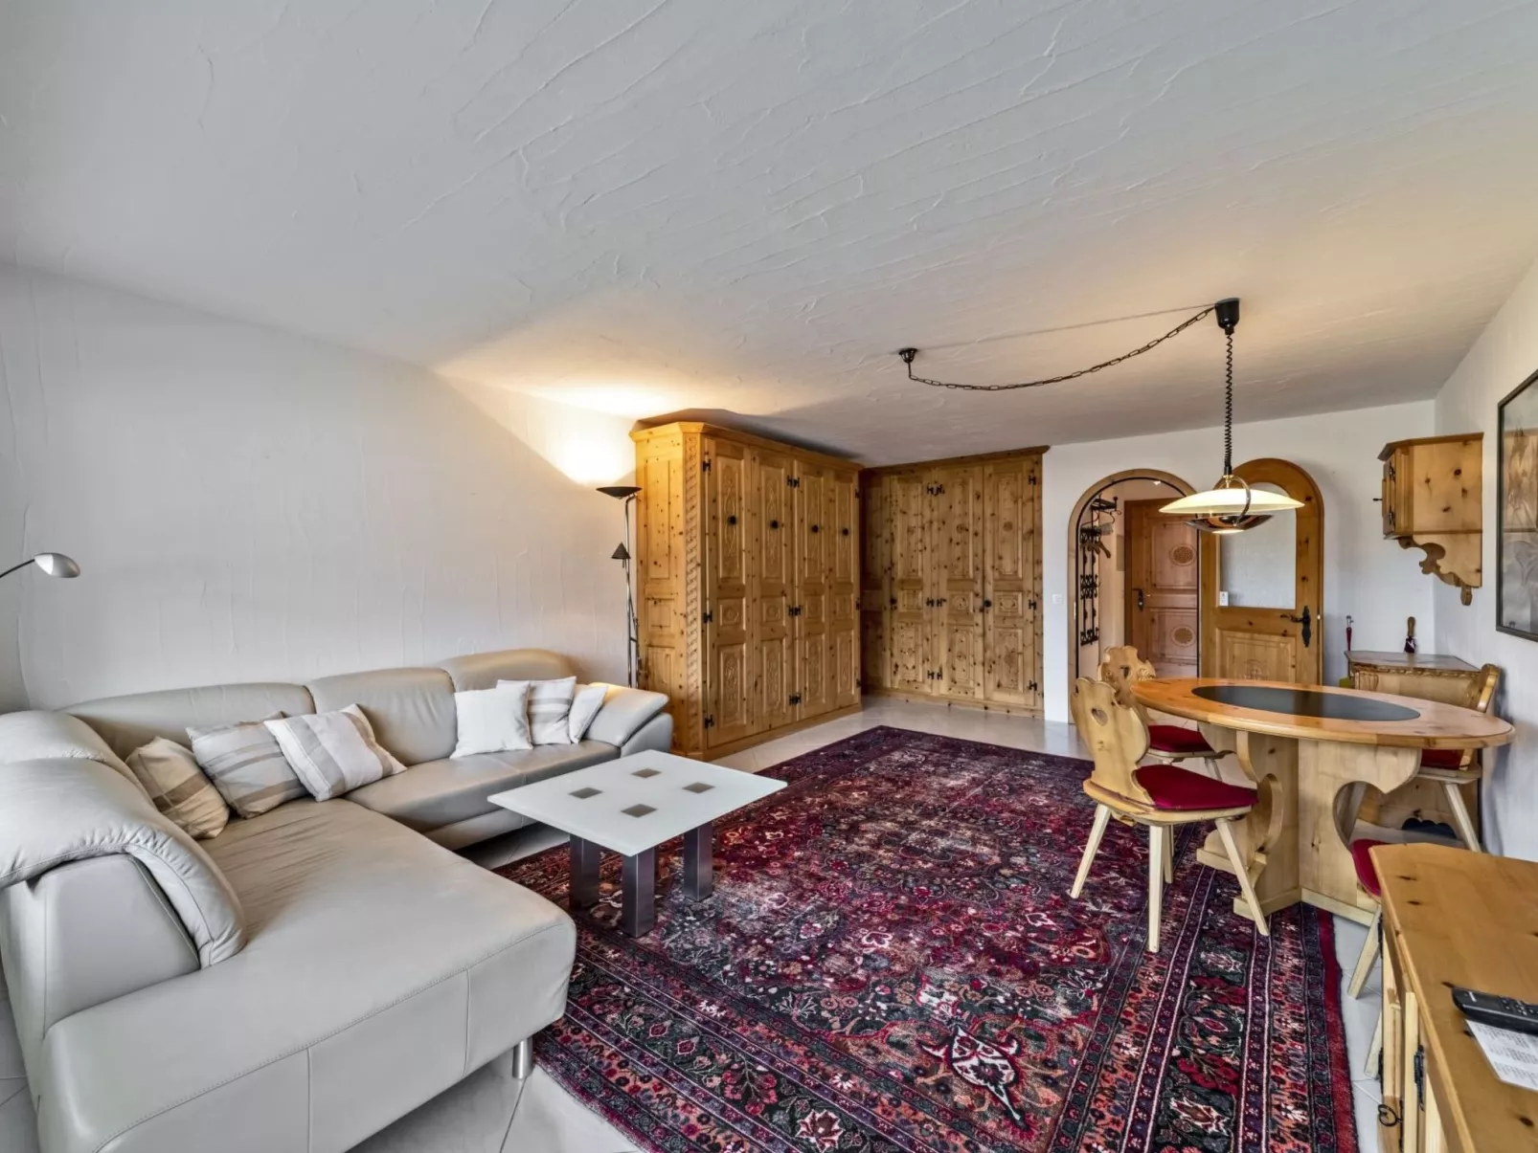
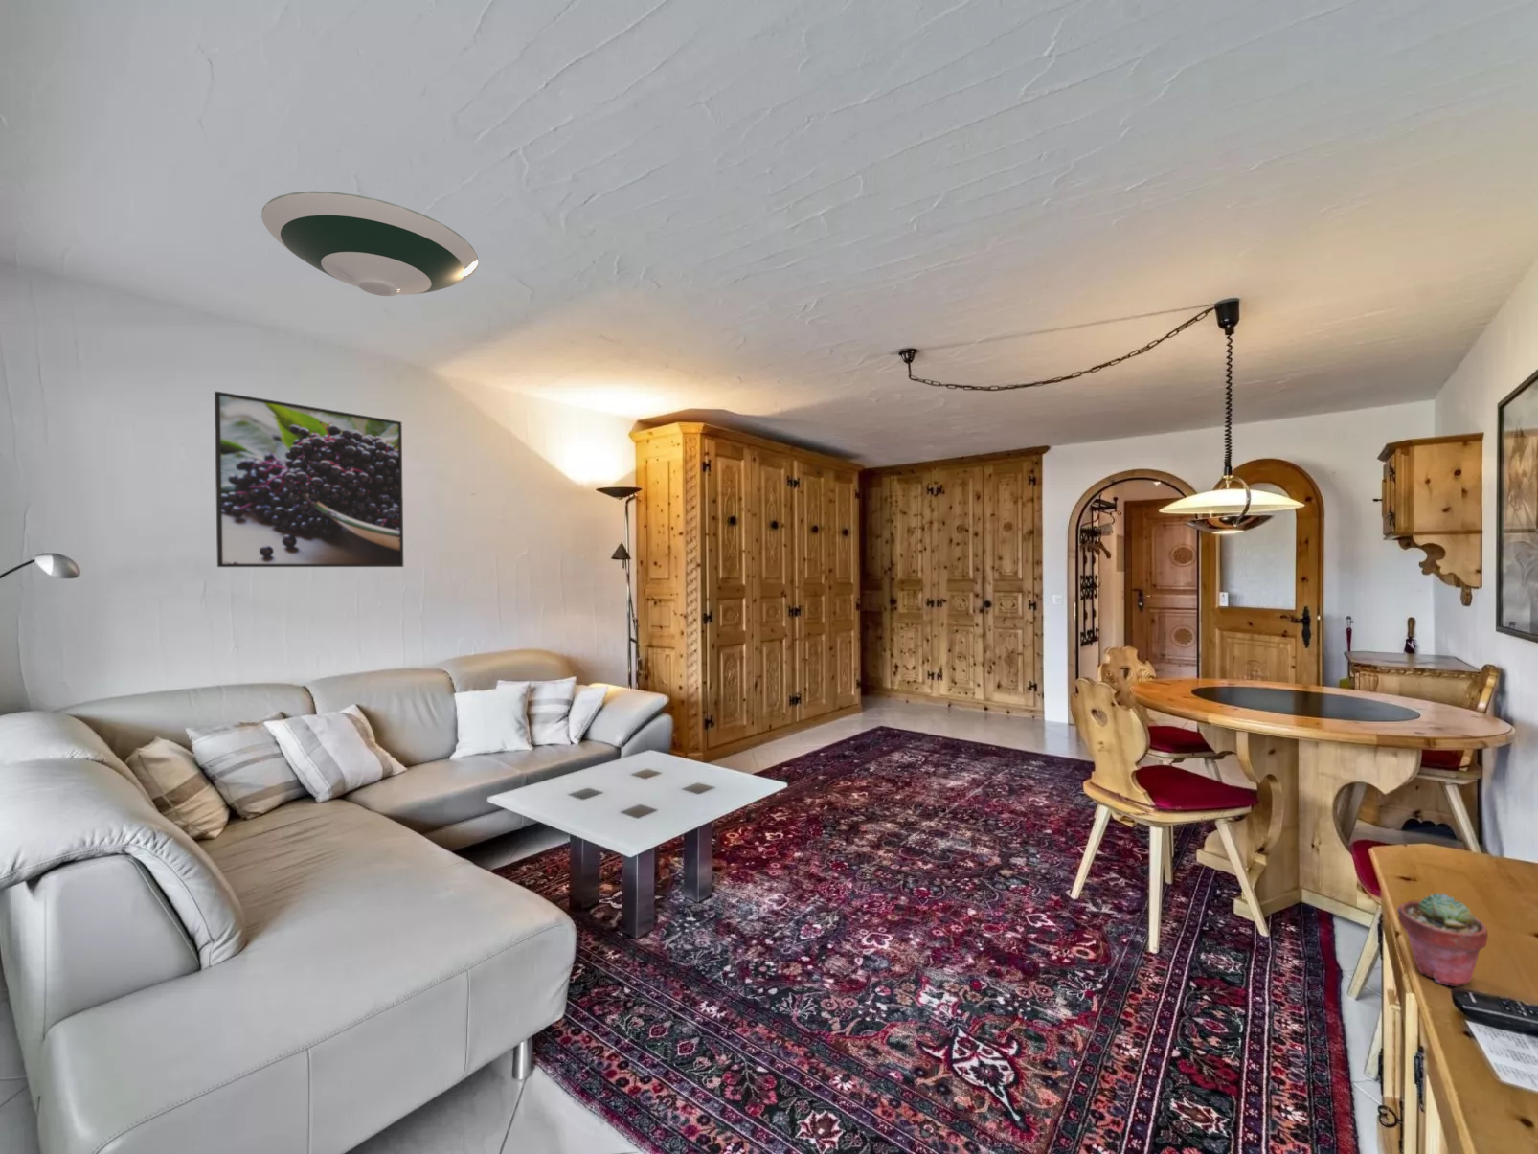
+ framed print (318, 487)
+ potted succulent (1441, 933)
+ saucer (377, 267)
